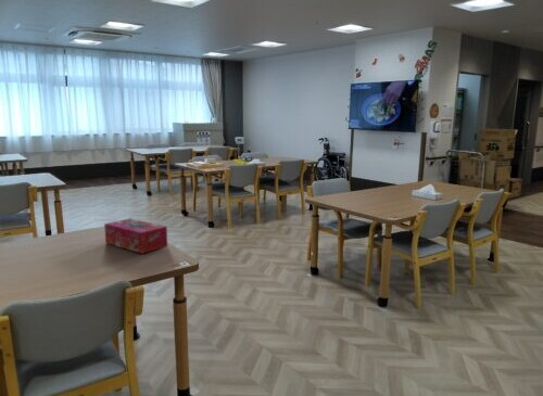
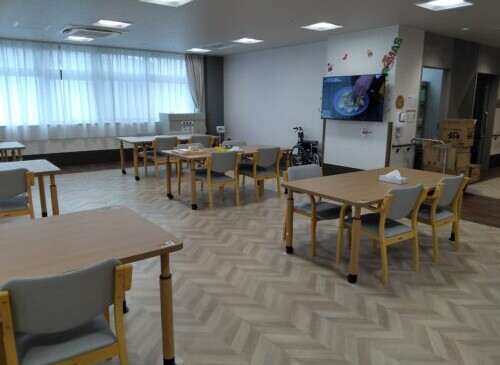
- tissue box (136, 234)
